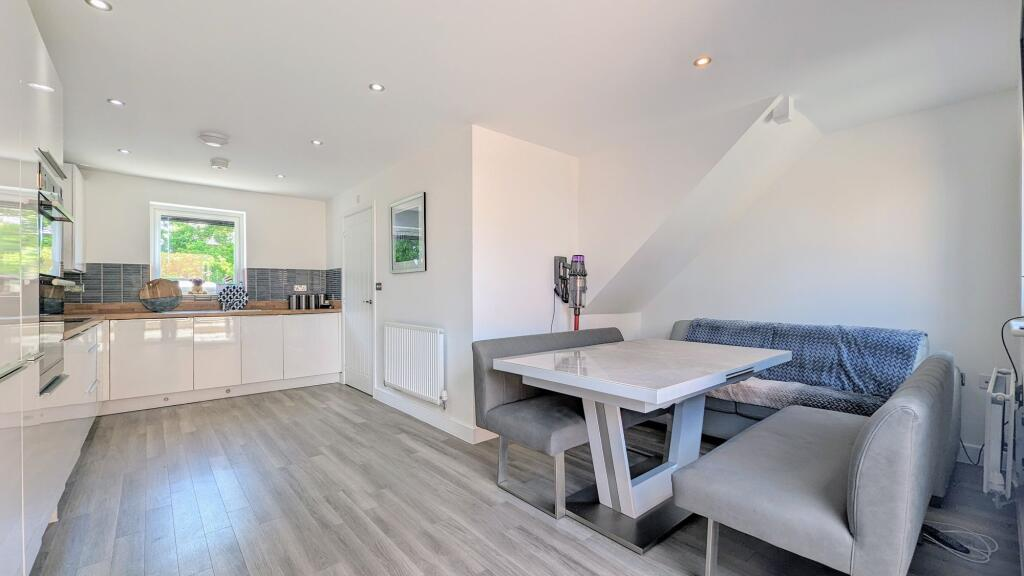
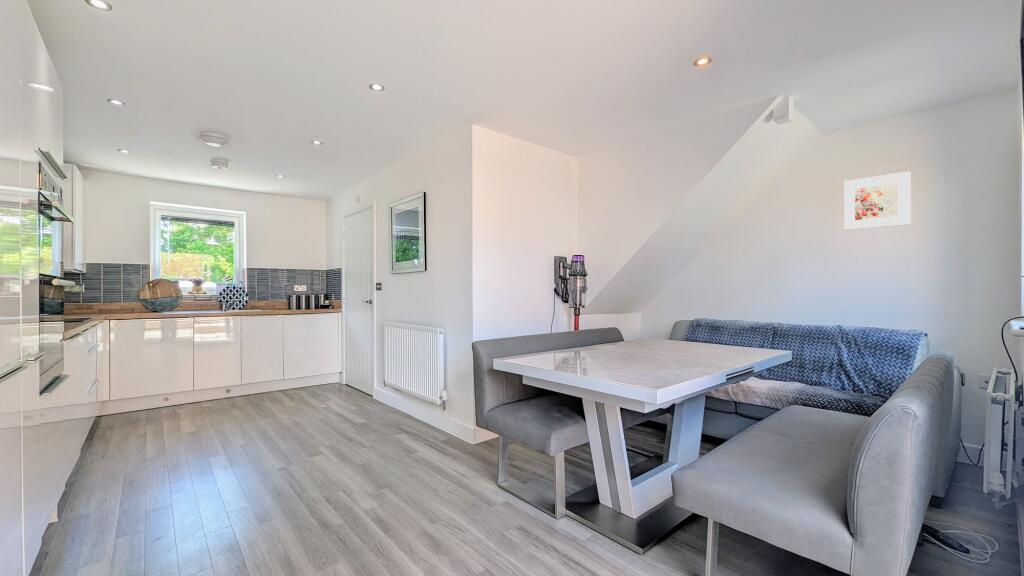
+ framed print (876, 201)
